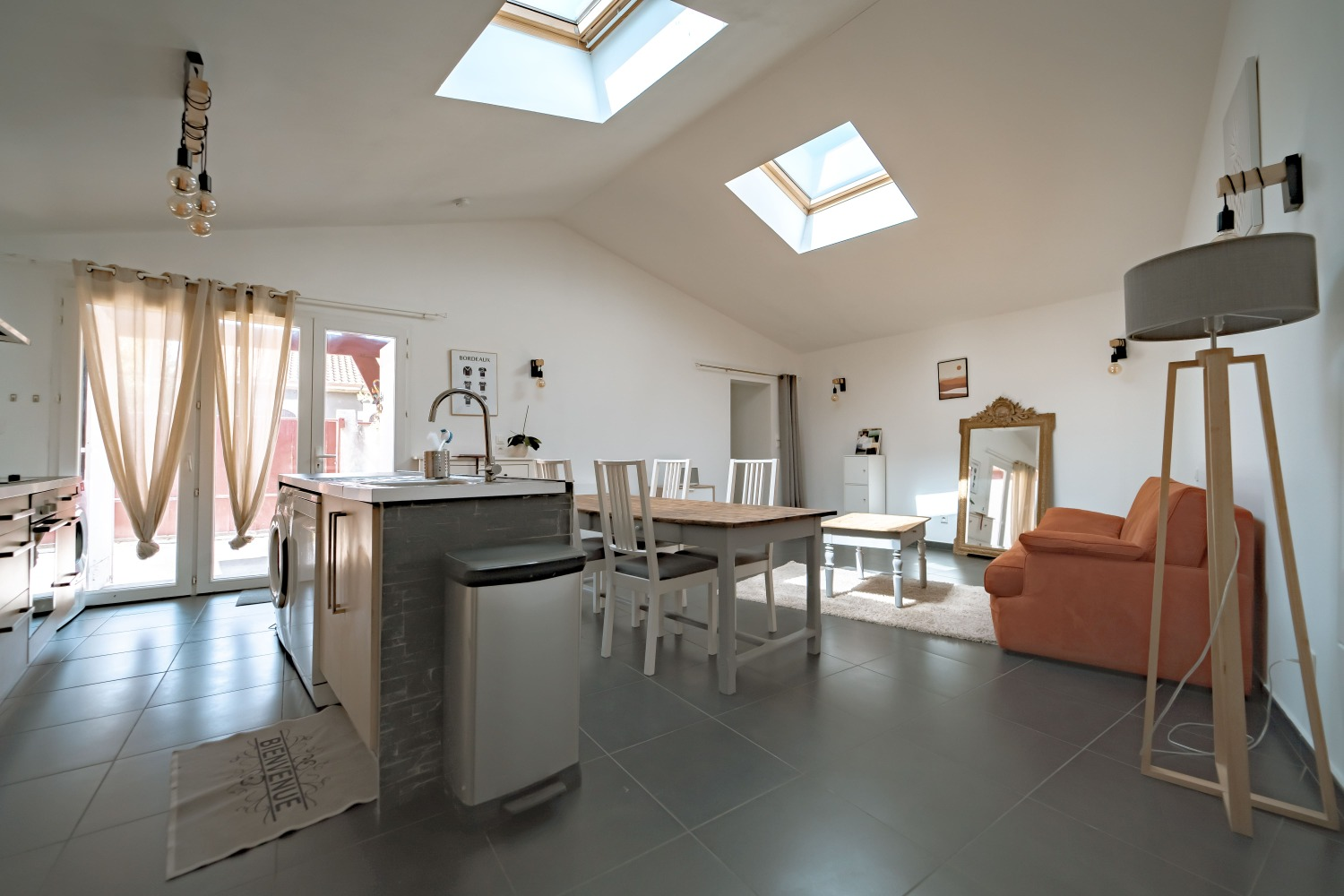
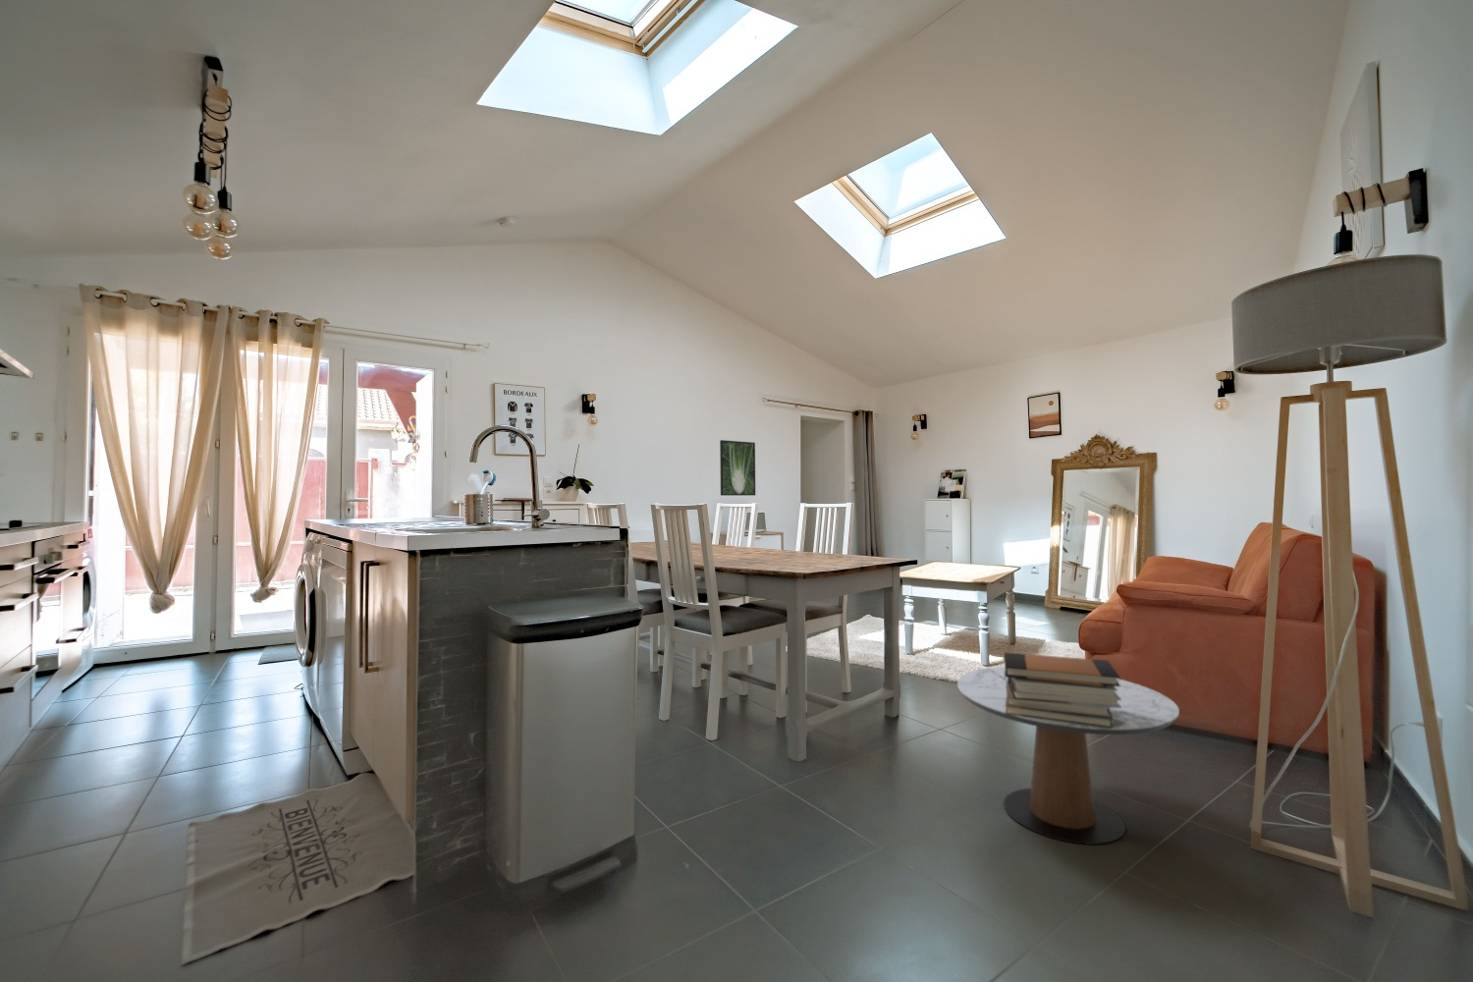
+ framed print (738, 468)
+ side table (1061, 752)
+ book stack (1058, 686)
